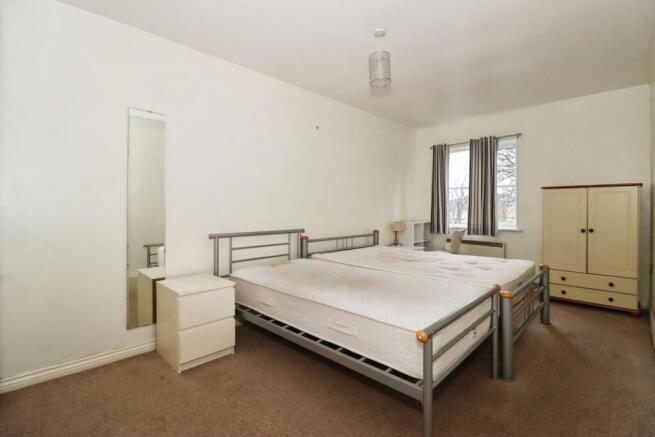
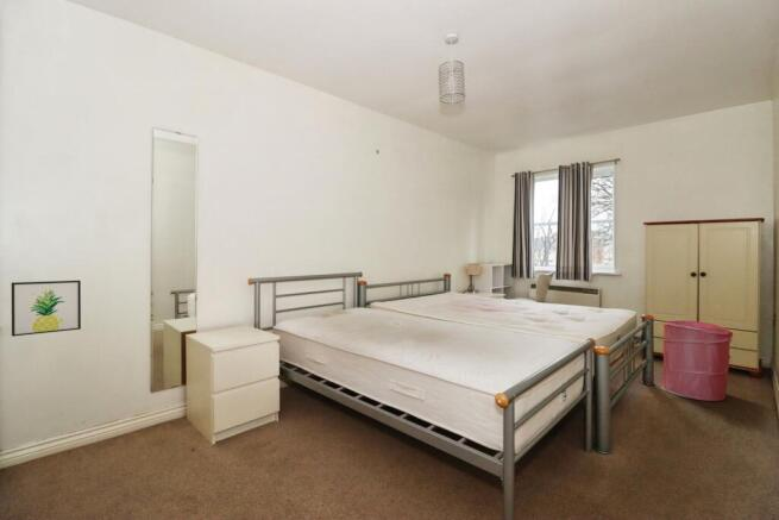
+ laundry hamper (695, 357)
+ wall art (48, 306)
